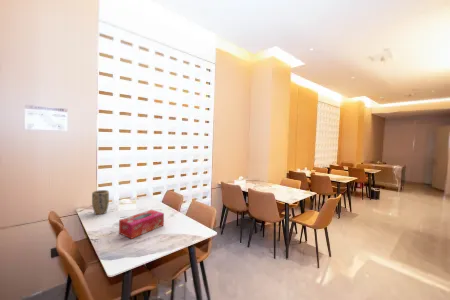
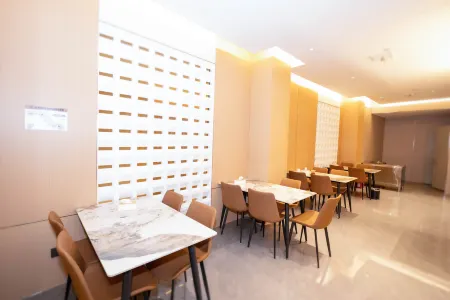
- plant pot (100, 202)
- tissue box (142, 222)
